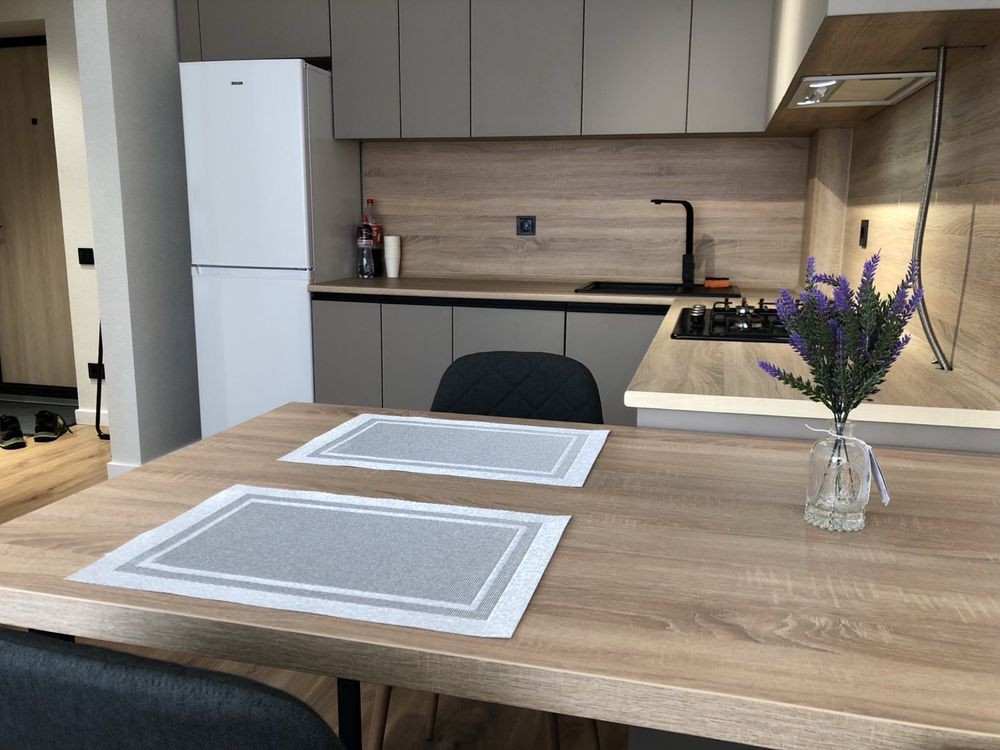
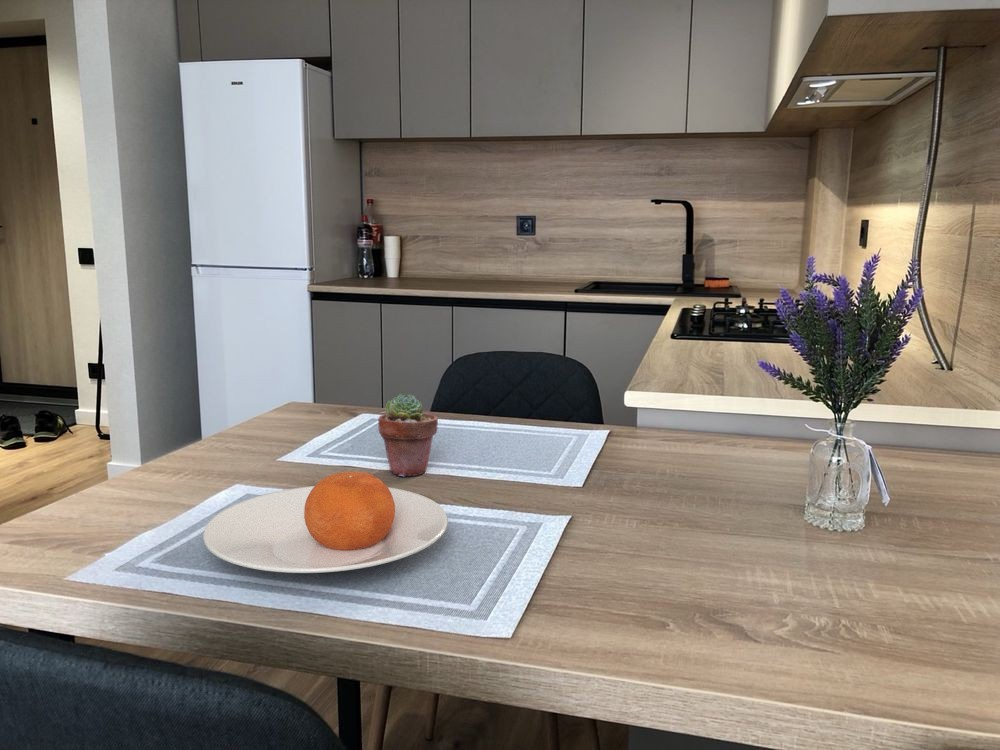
+ potted succulent (408, 432)
+ plate (328, 513)
